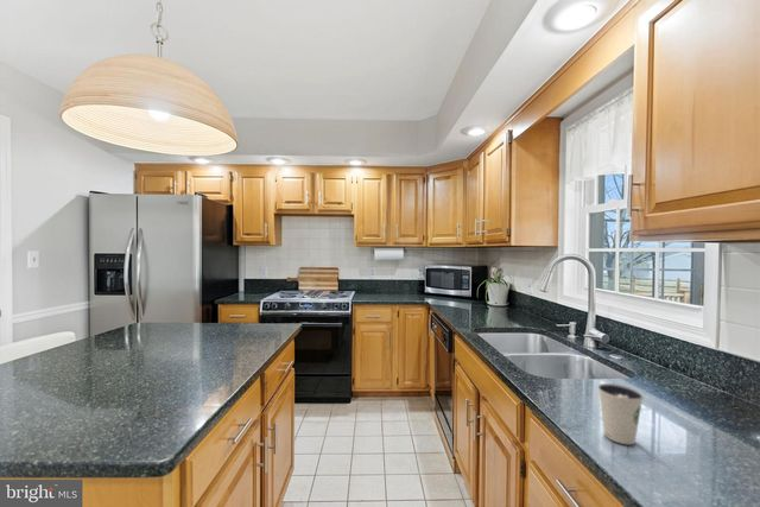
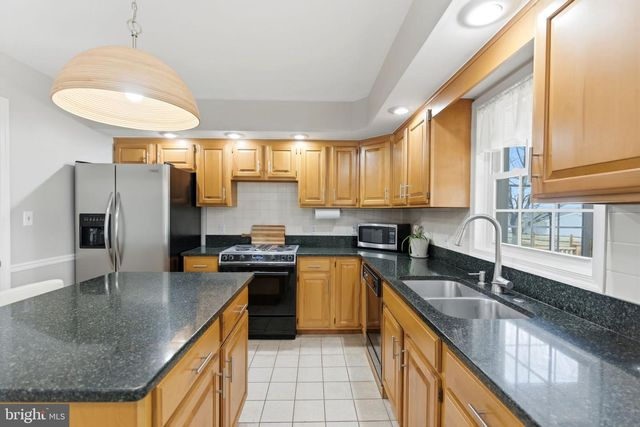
- dixie cup (619, 414)
